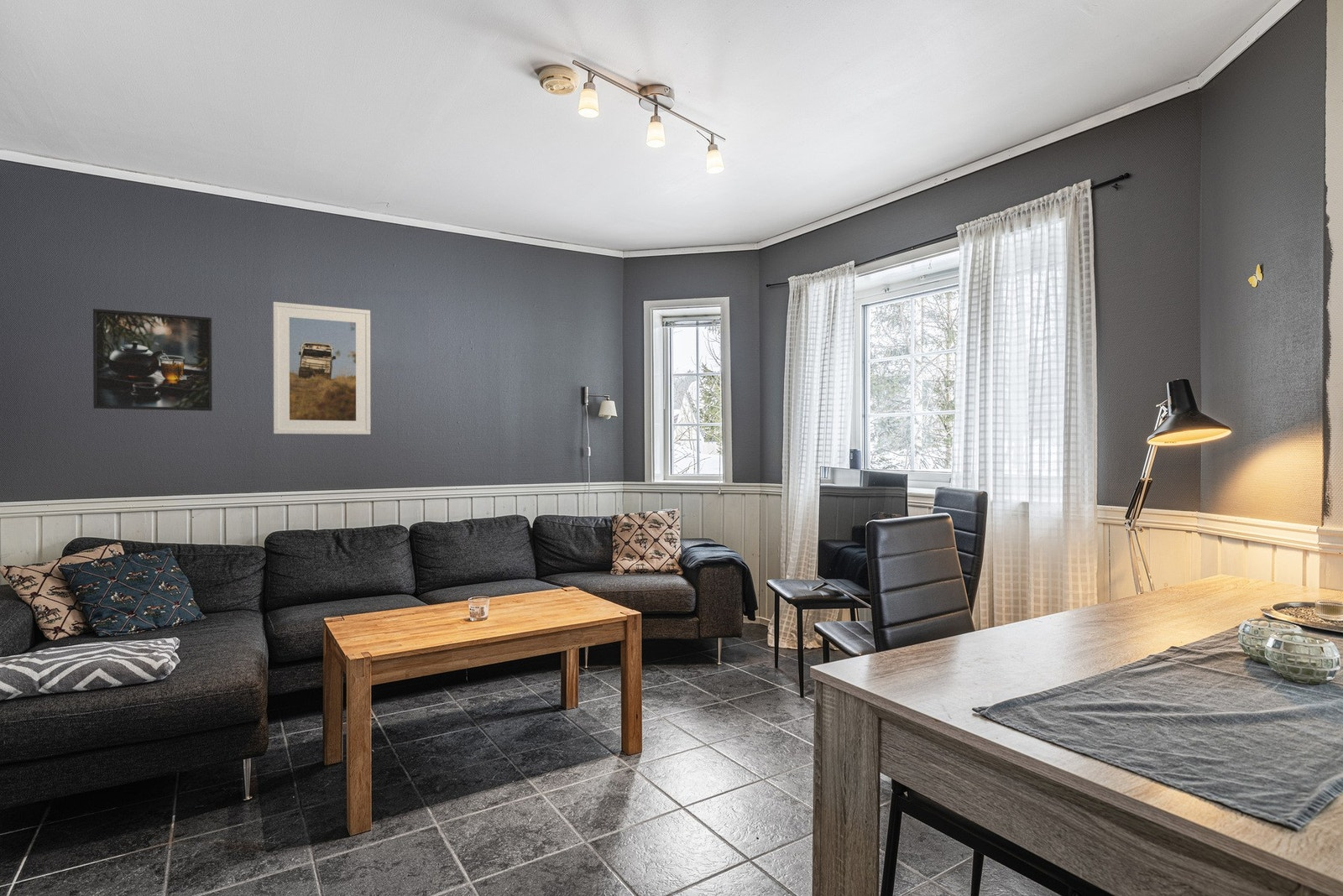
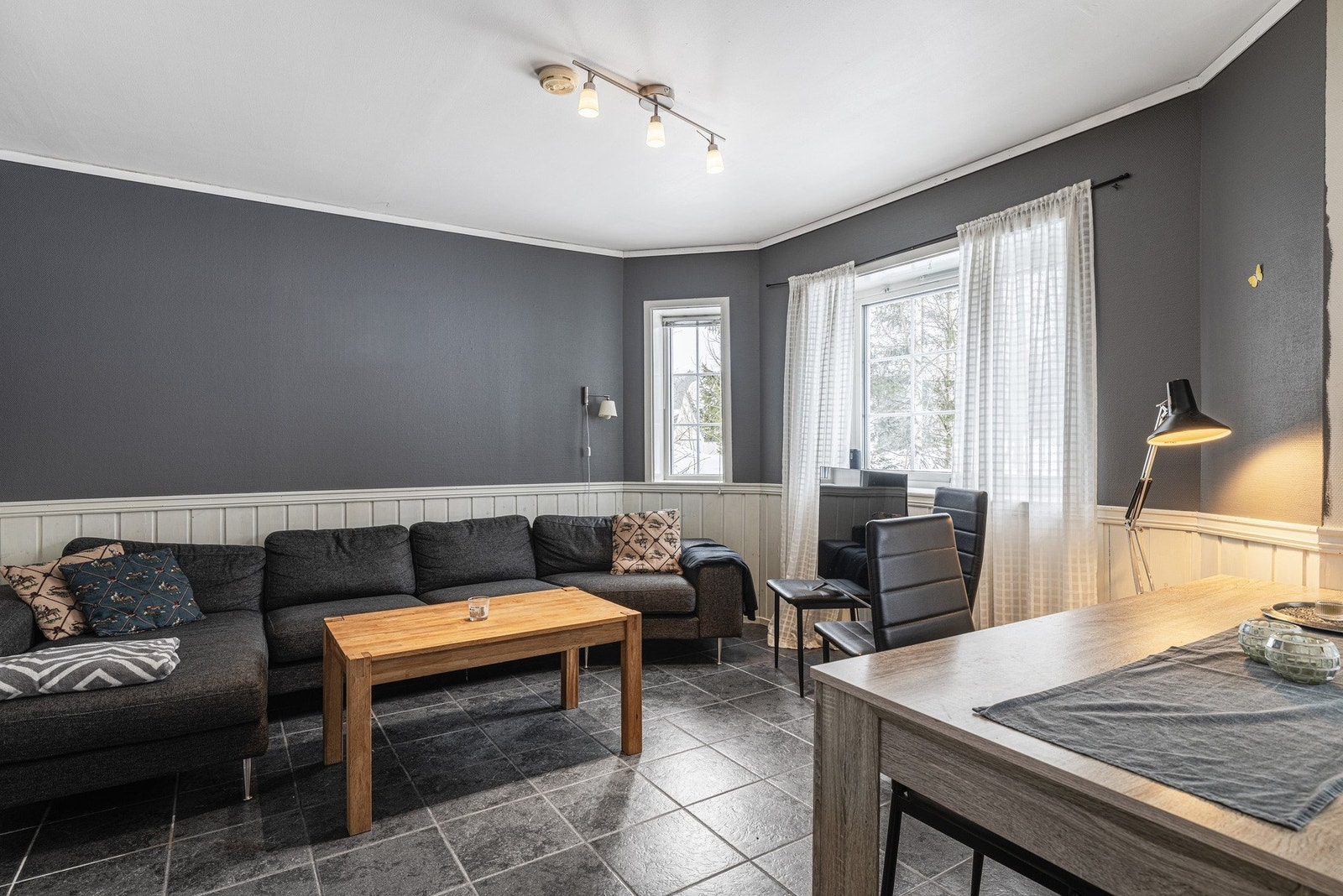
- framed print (323, 370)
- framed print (154, 362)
